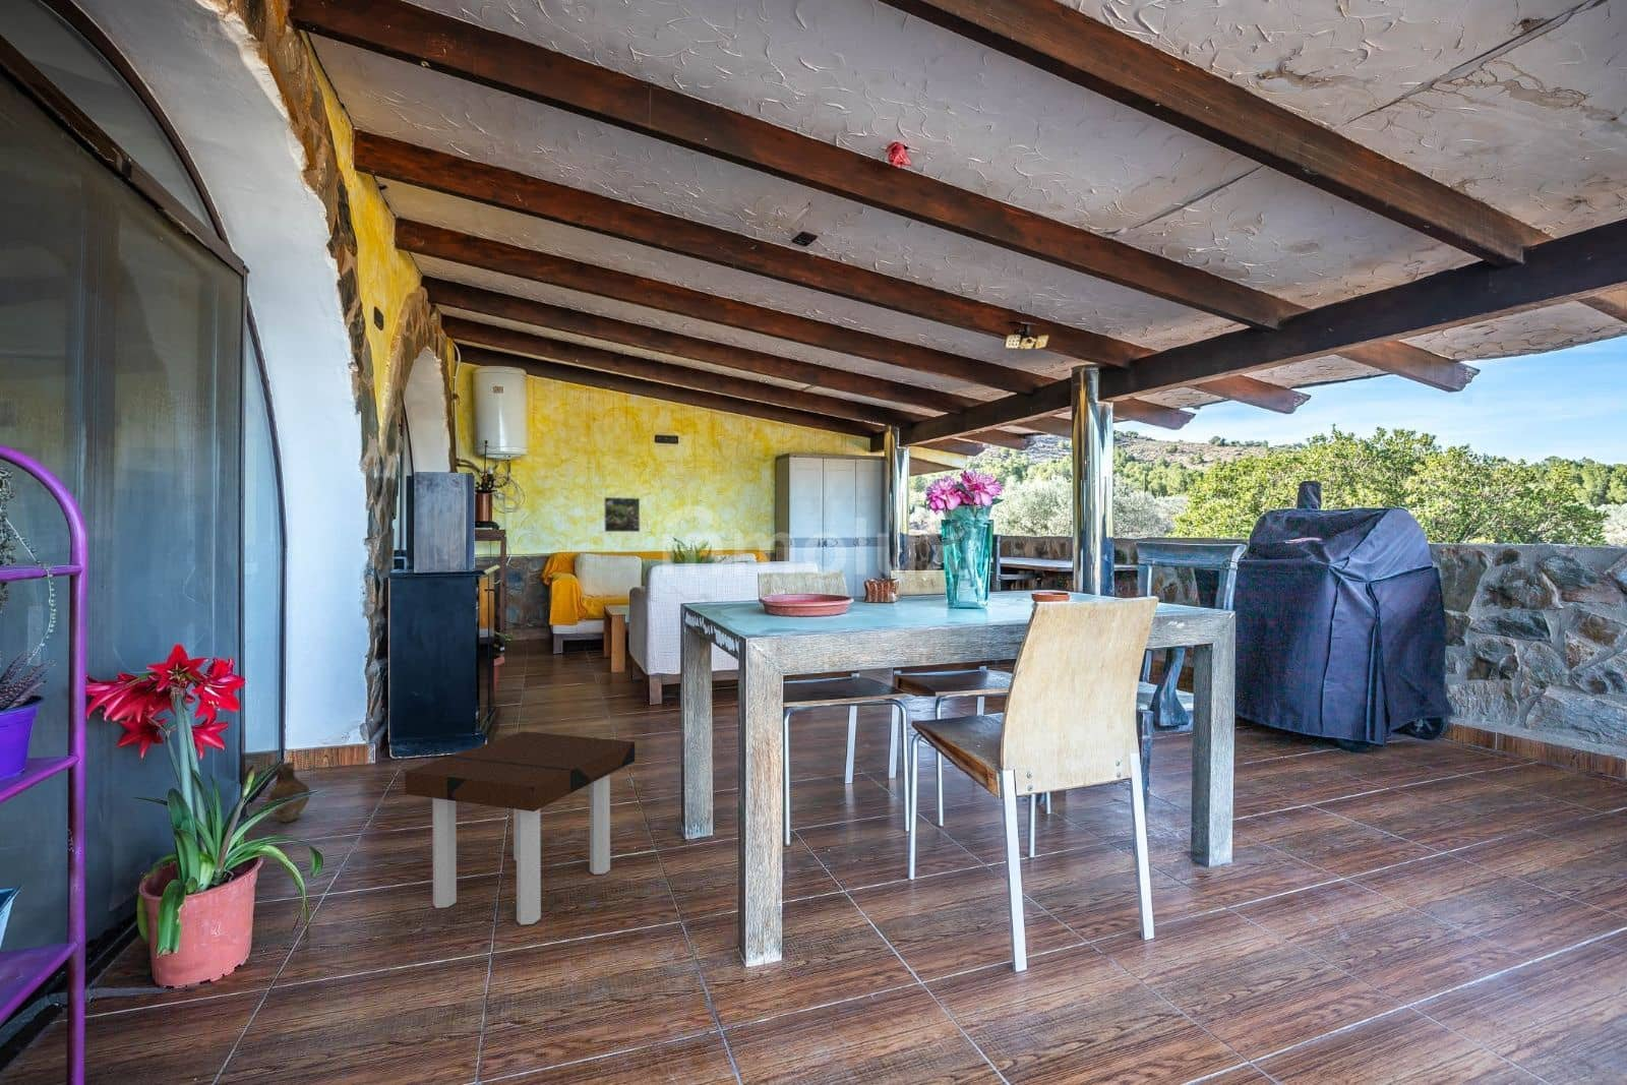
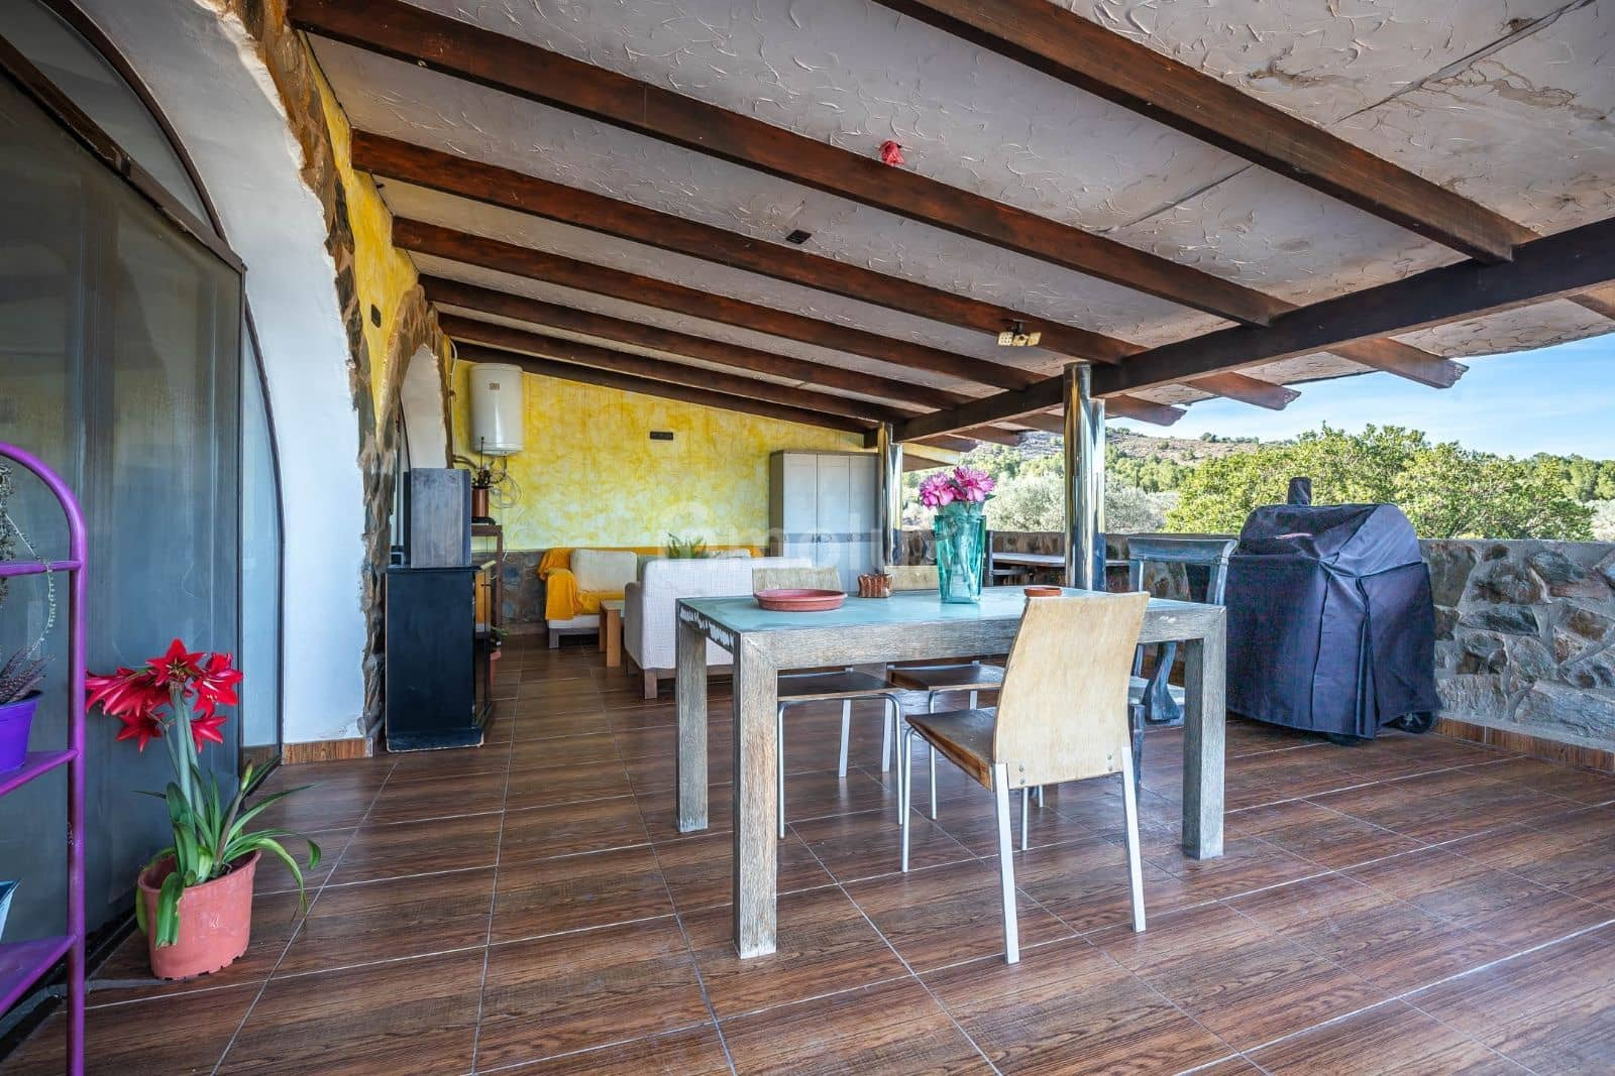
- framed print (621, 515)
- side table (528, 820)
- ceramic jug (289, 791)
